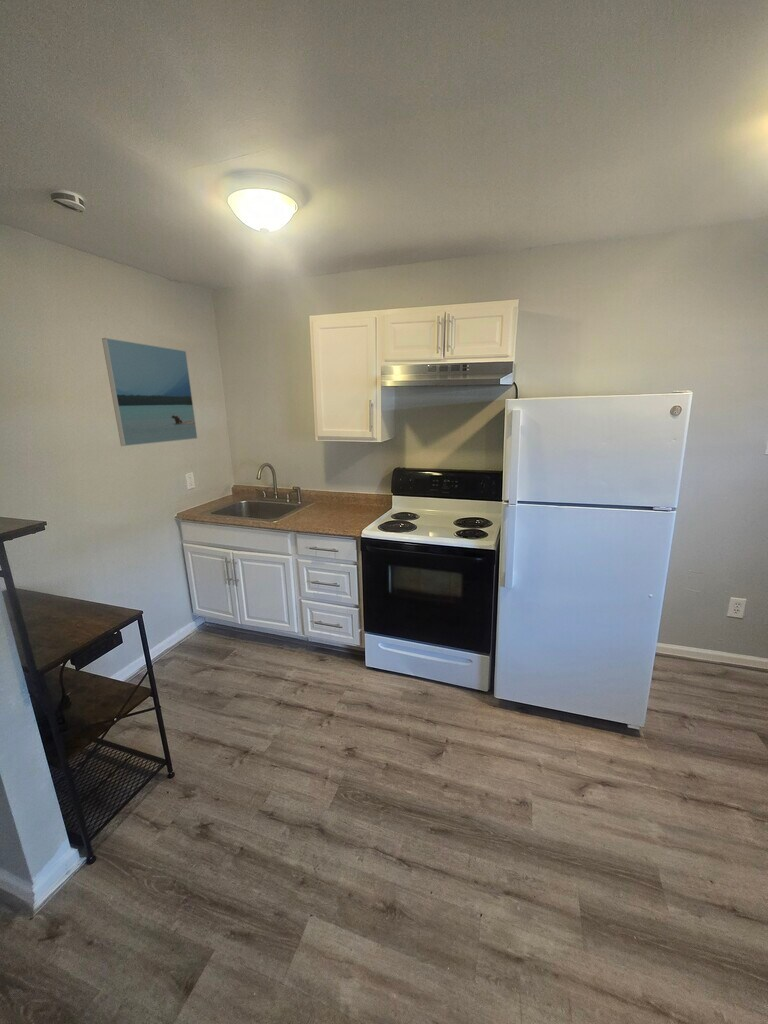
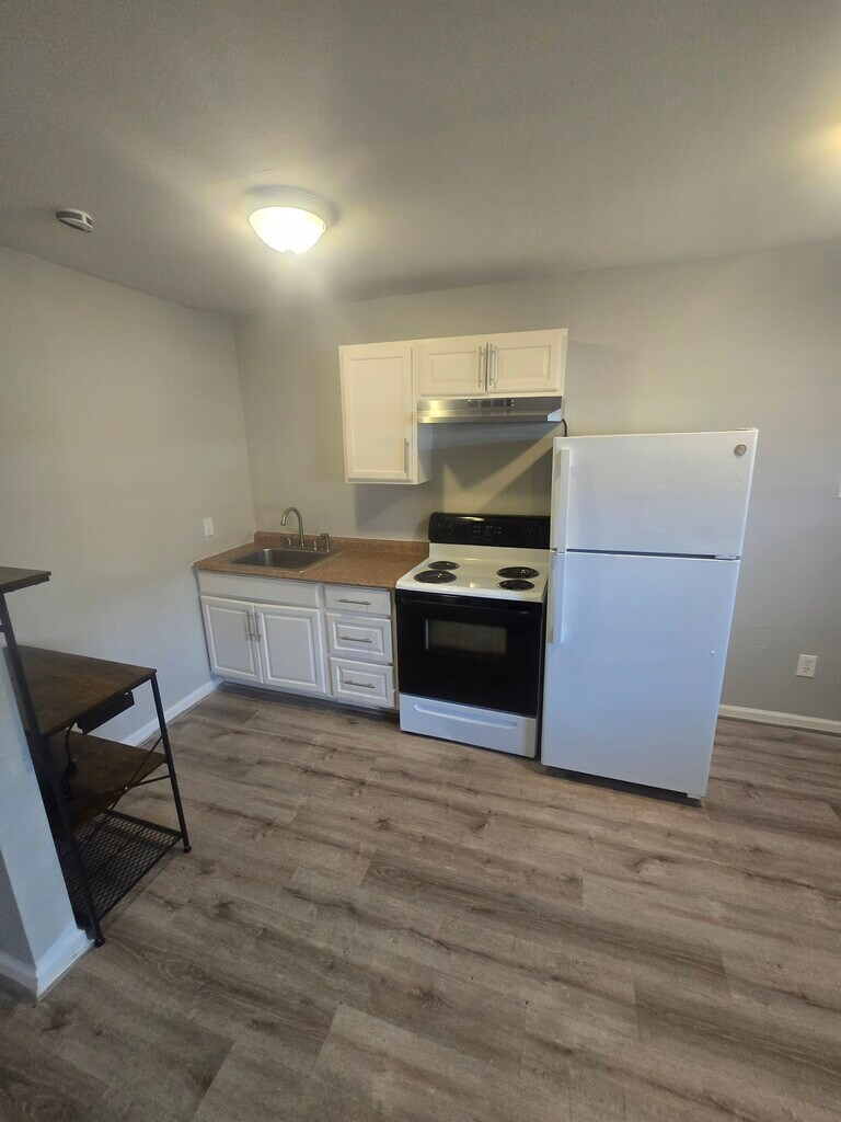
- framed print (155, 394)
